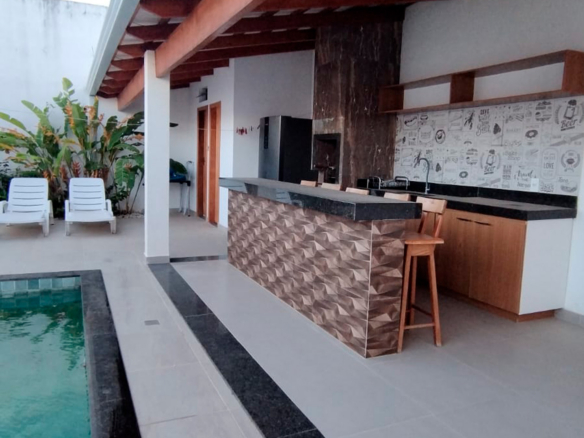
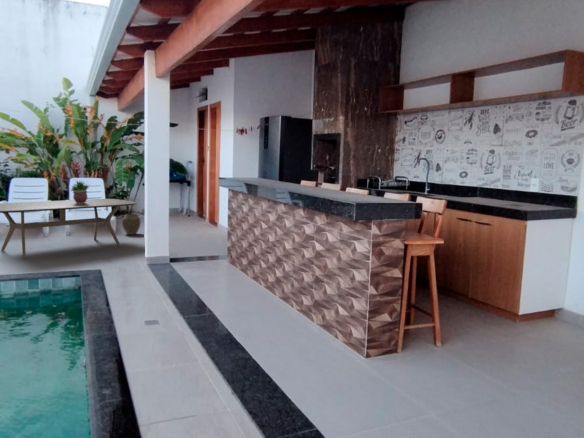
+ dining table (62, 225)
+ vase (131, 224)
+ potted plant (80, 191)
